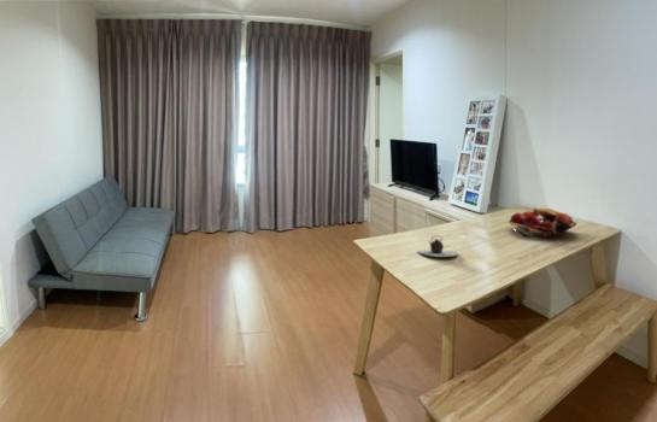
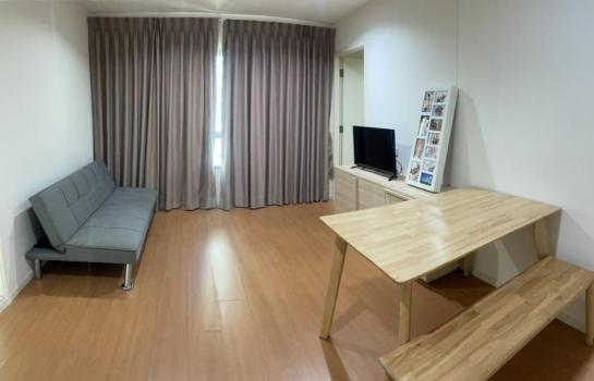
- teapot (436, 244)
- fruit basket (541, 222)
